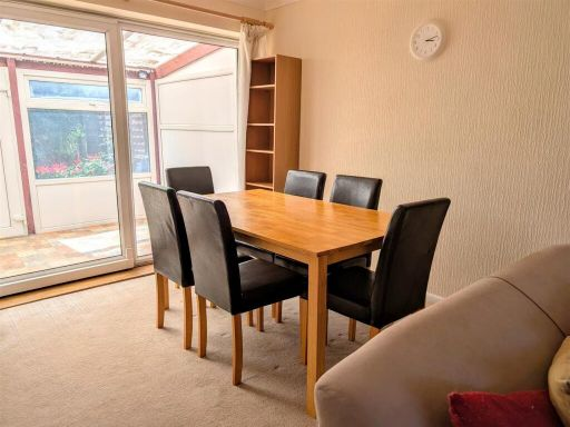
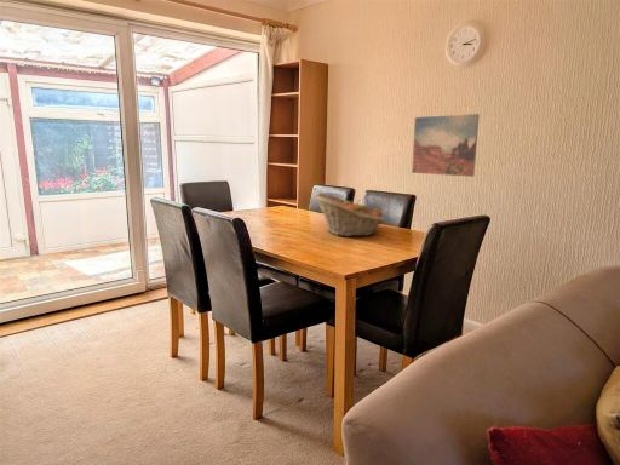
+ fruit basket (348, 212)
+ wall art (442, 145)
